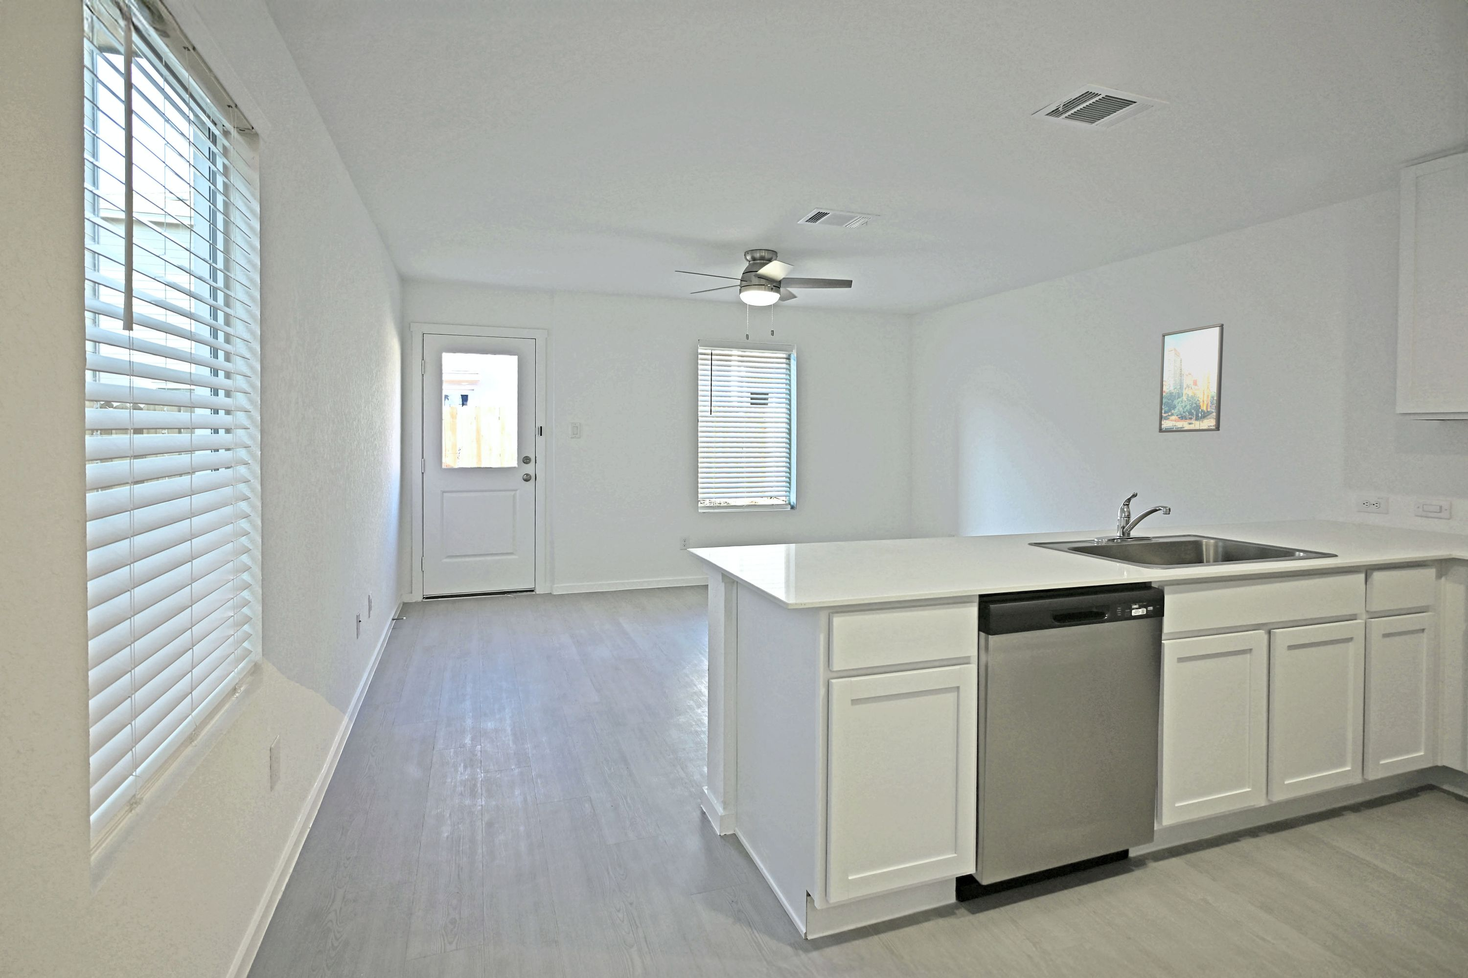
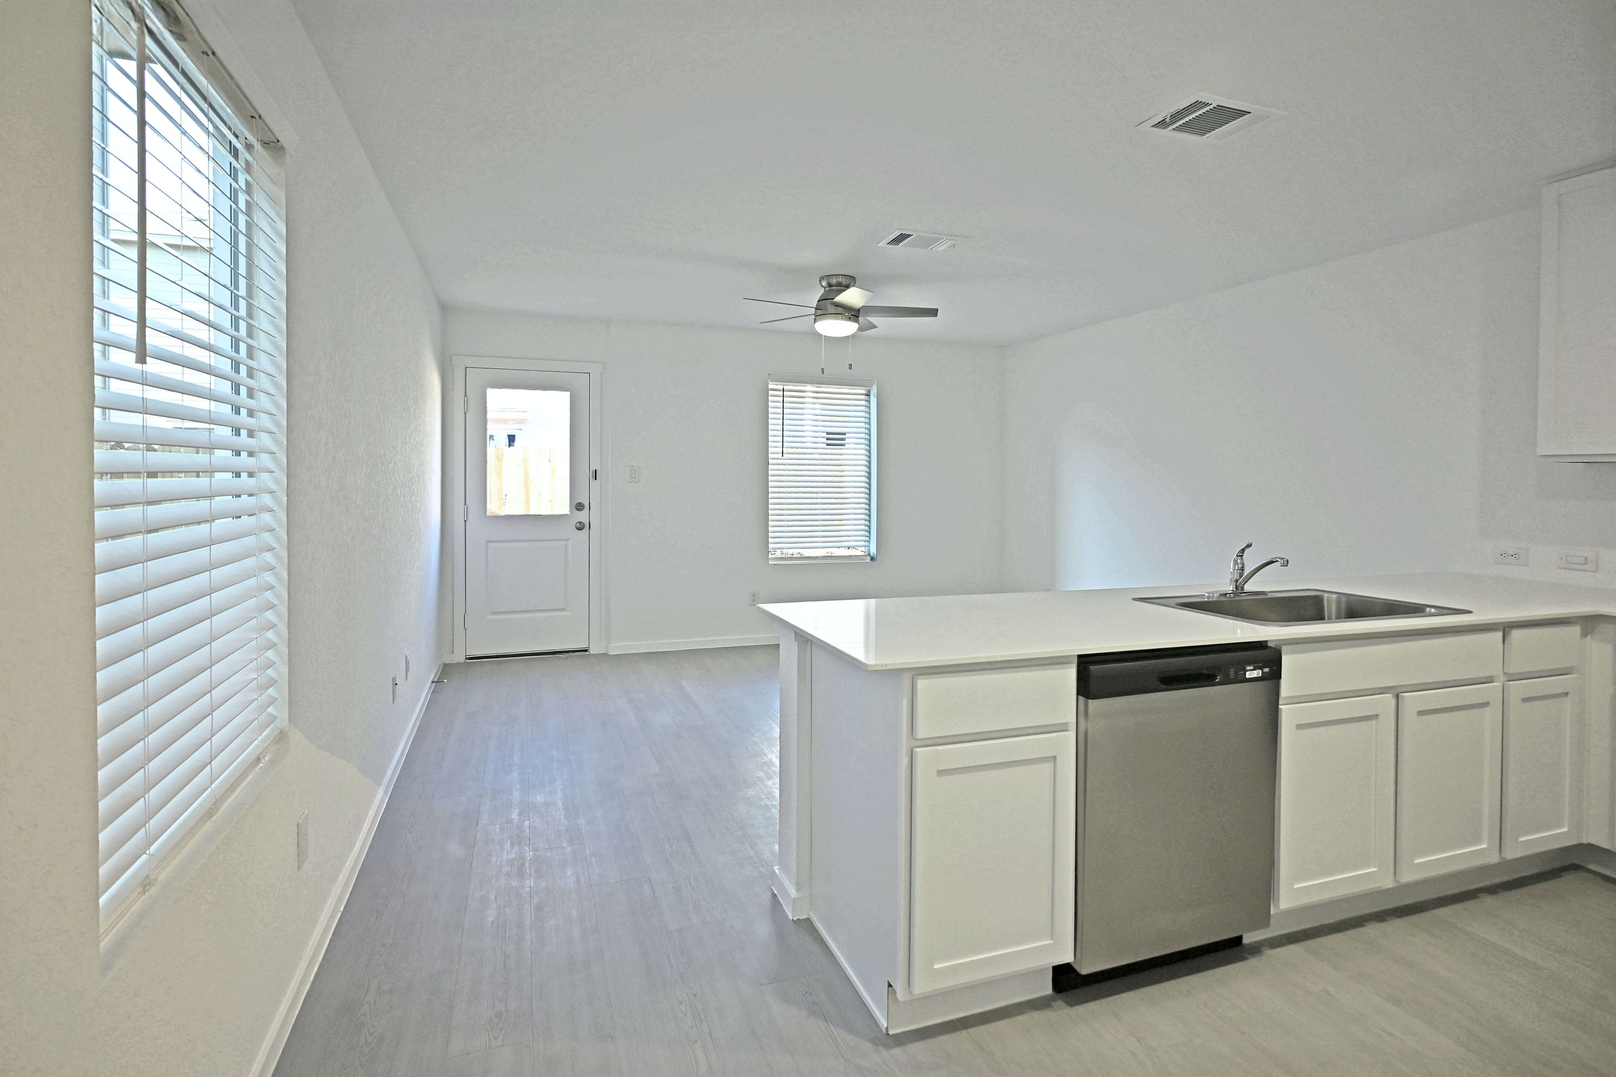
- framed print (1190, 380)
